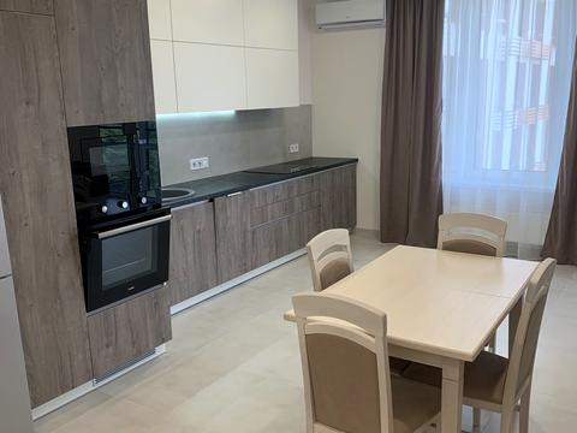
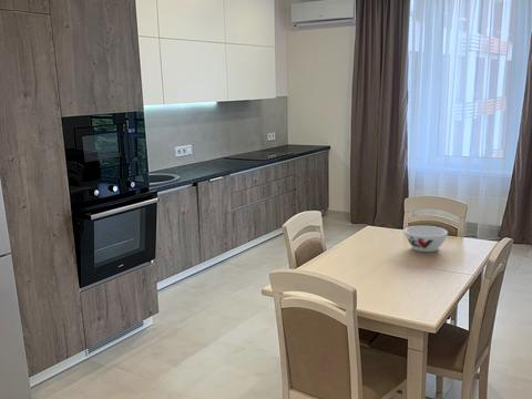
+ bowl (424, 239)
